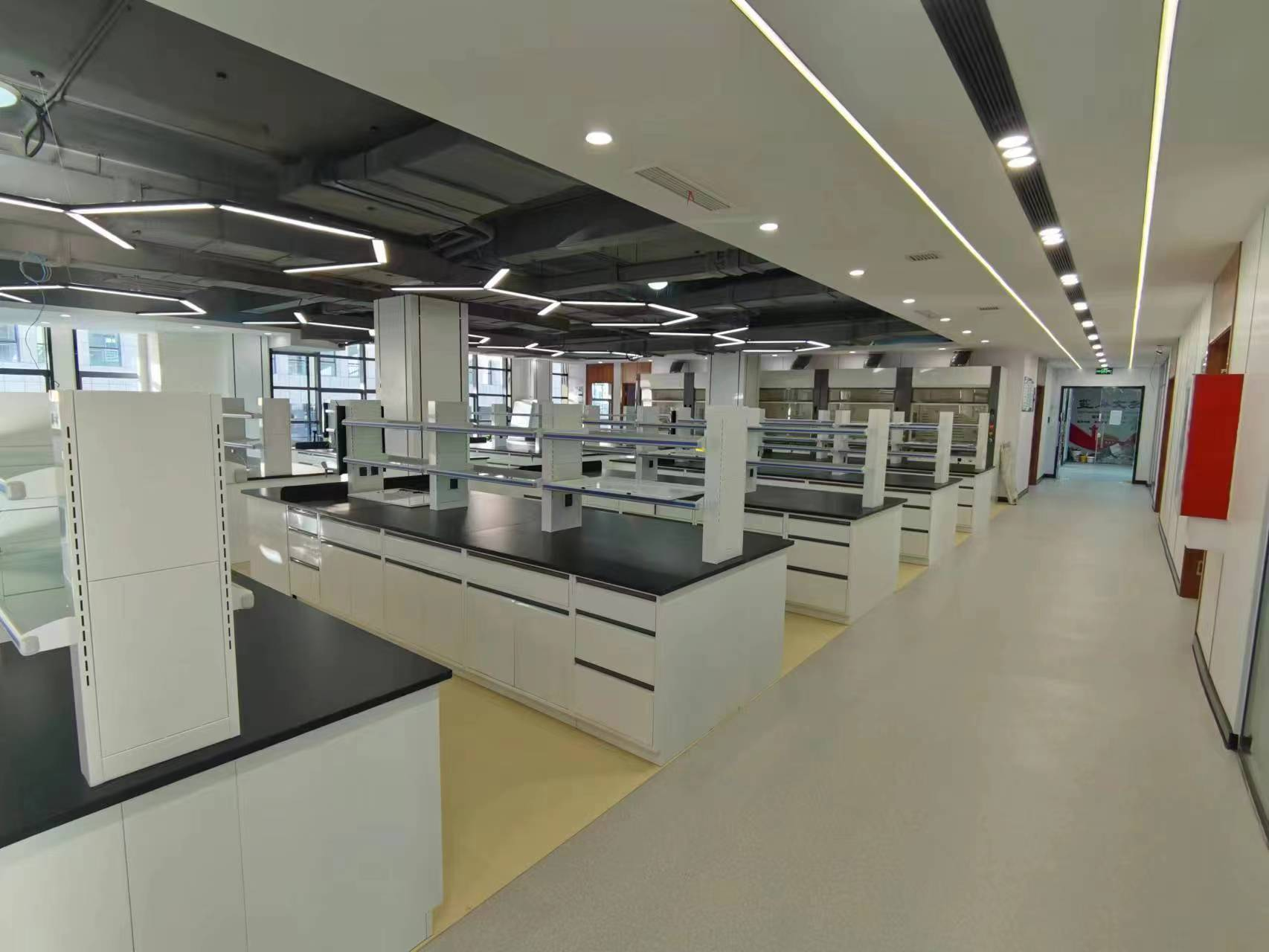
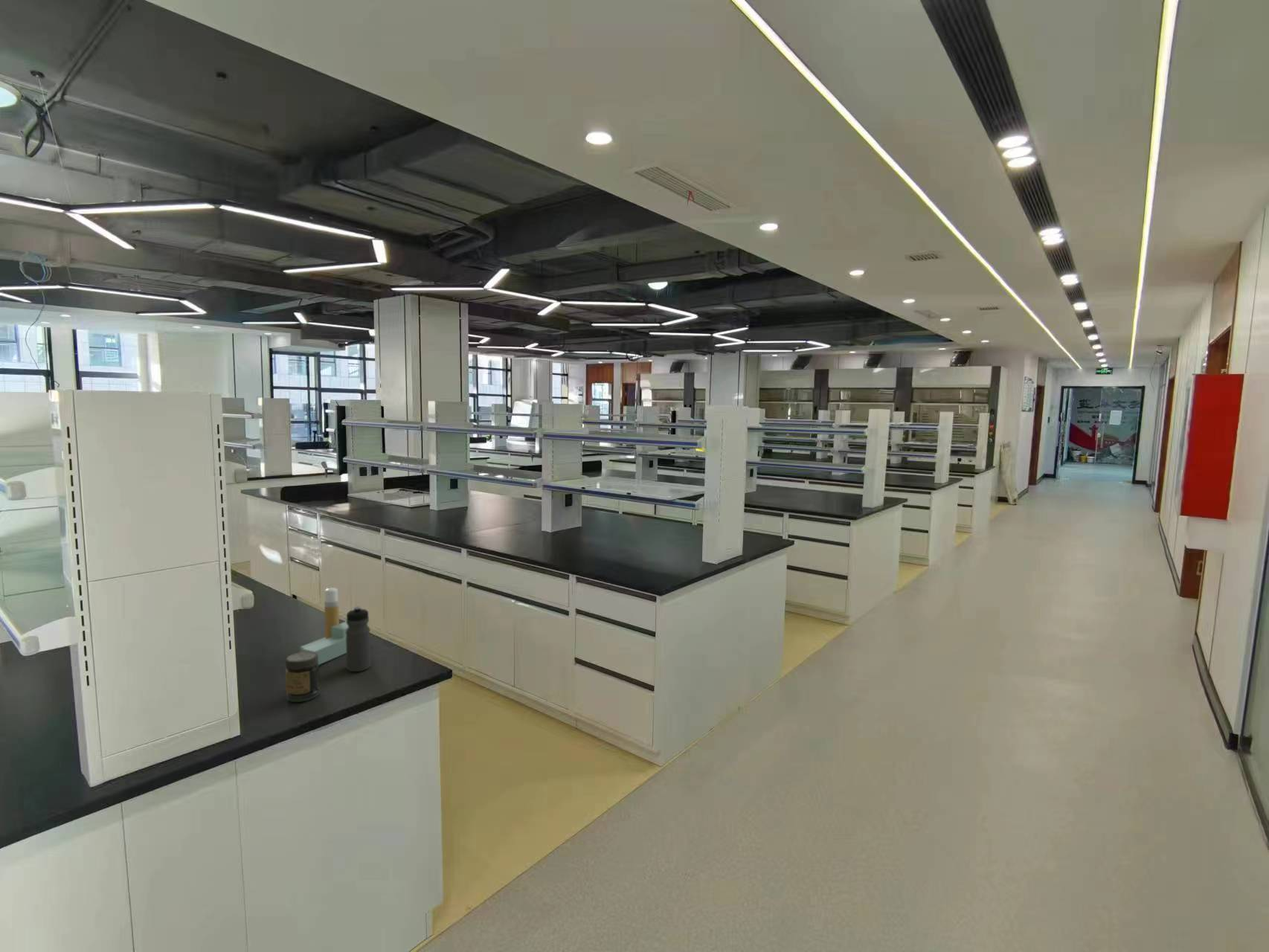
+ spray bottle (331, 621)
+ jar (302, 675)
+ water bottle (358, 637)
